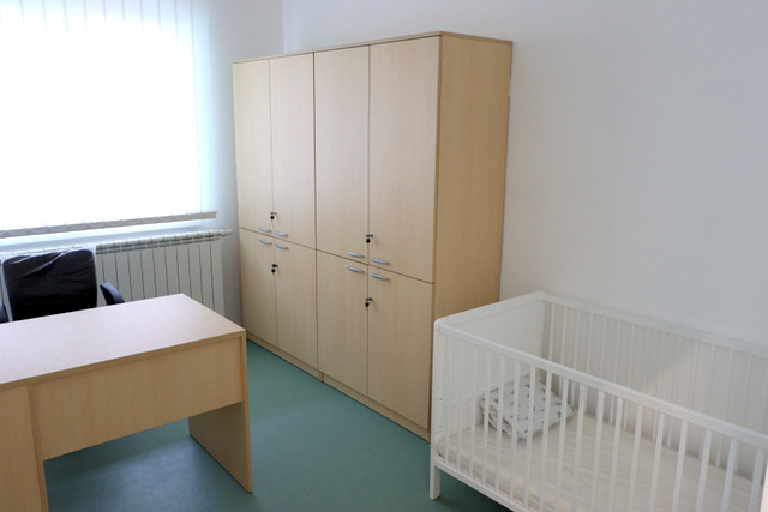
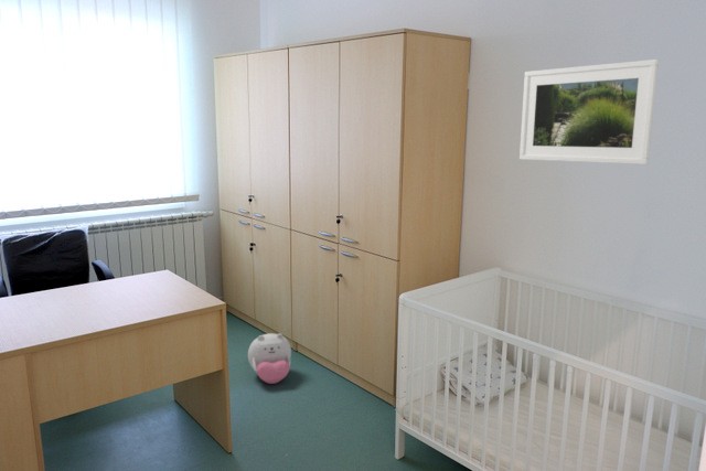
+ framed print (581, 114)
+ plush toy (270, 356)
